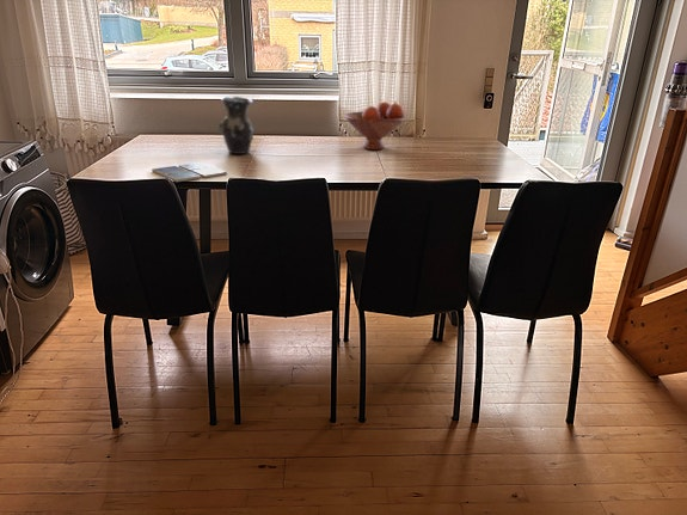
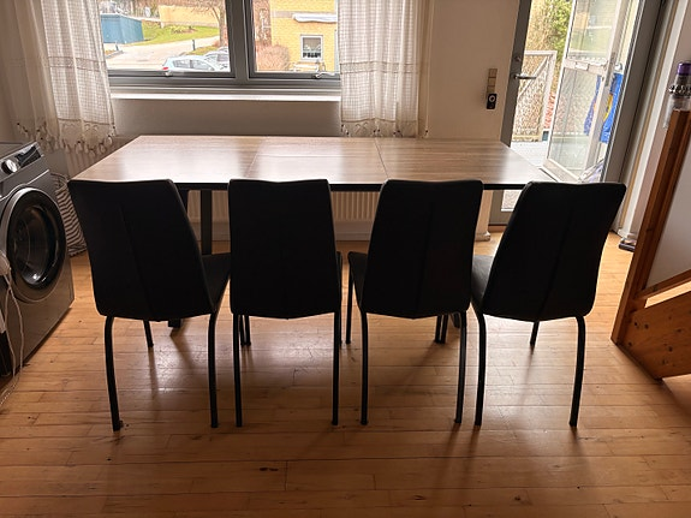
- vase (237, 125)
- drink coaster (189, 171)
- fruit bowl (374, 125)
